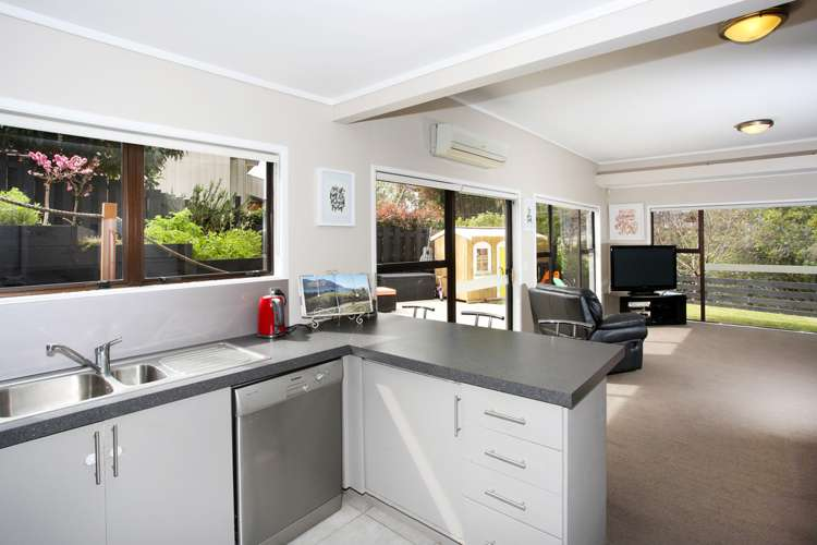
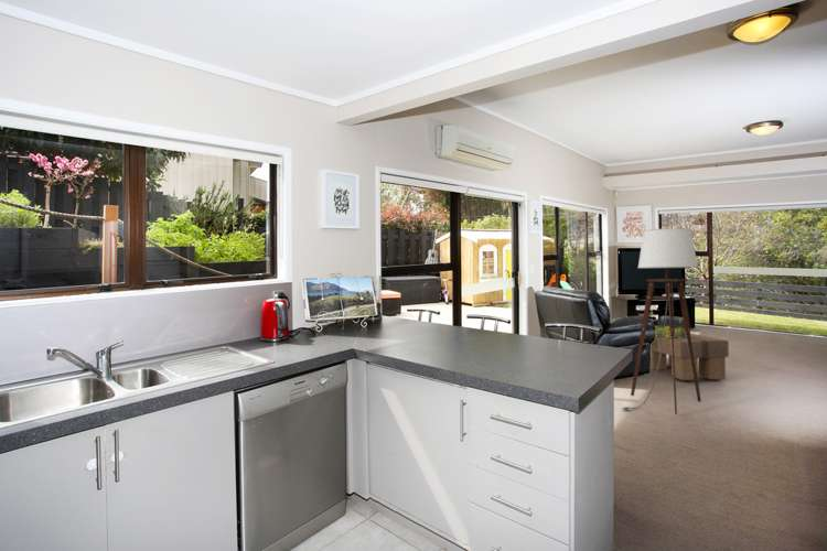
+ floor lamp (665, 317)
+ stack of books (672, 326)
+ footstool (681, 354)
